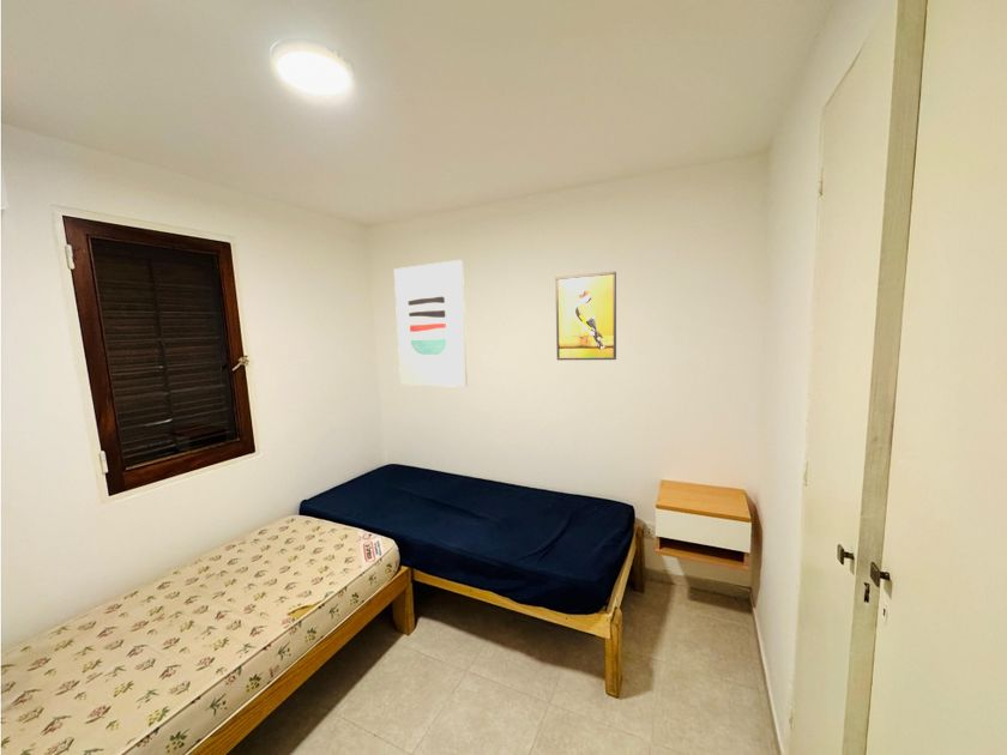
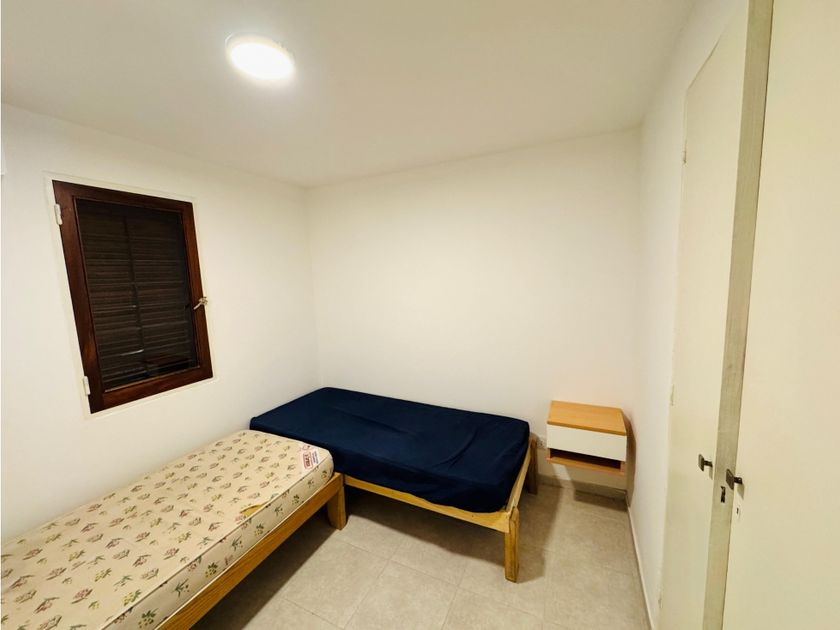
- wall art (429, 326)
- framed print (585, 318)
